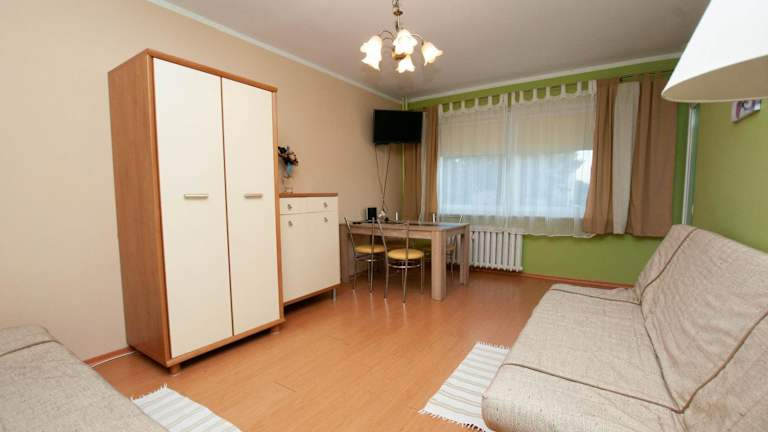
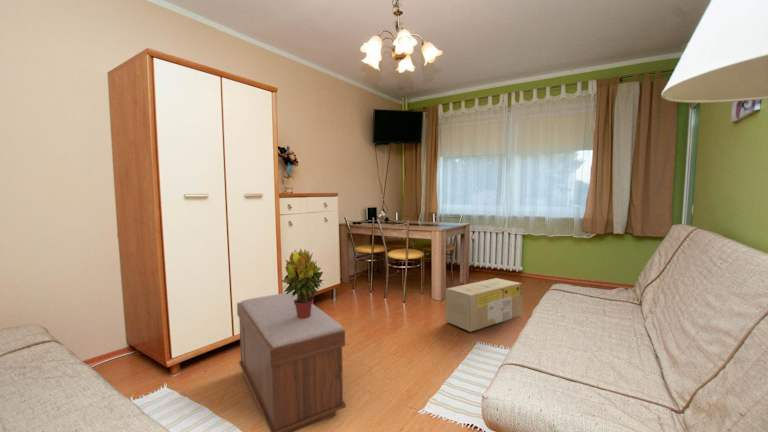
+ cardboard box (484, 302)
+ potted plant (302, 282)
+ bench (286, 351)
